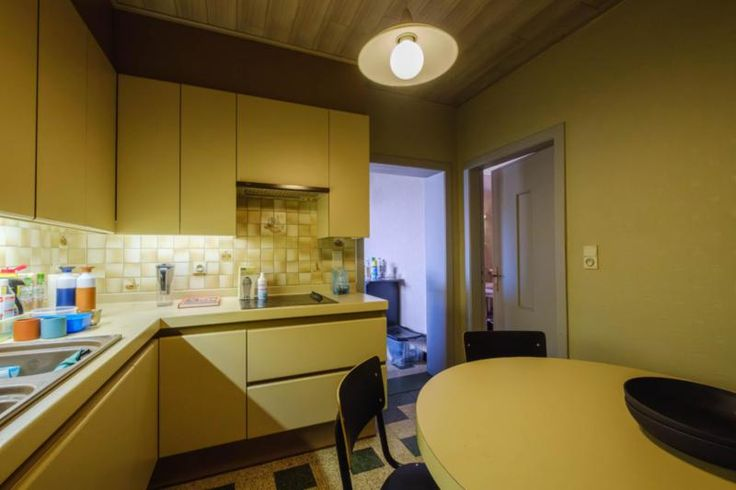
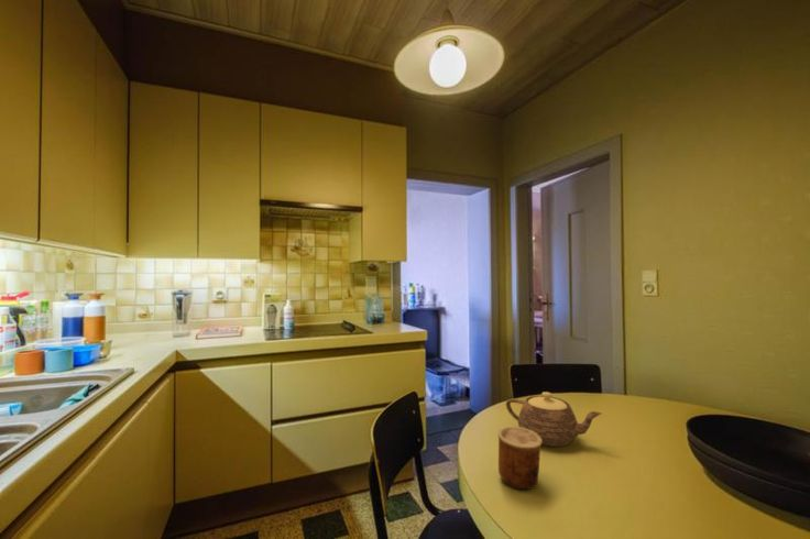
+ cup (519, 458)
+ teapot (550, 416)
